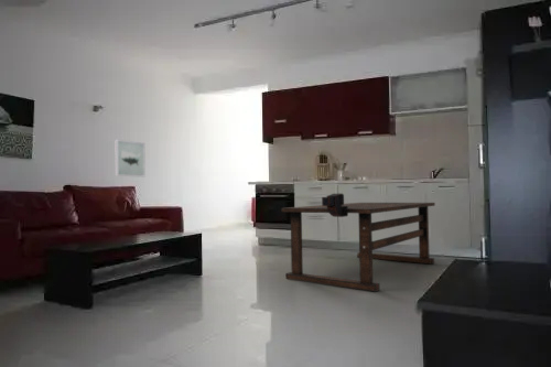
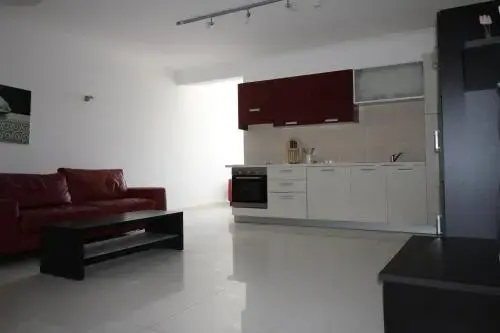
- wall art (130, 159)
- dining table (360, 231)
